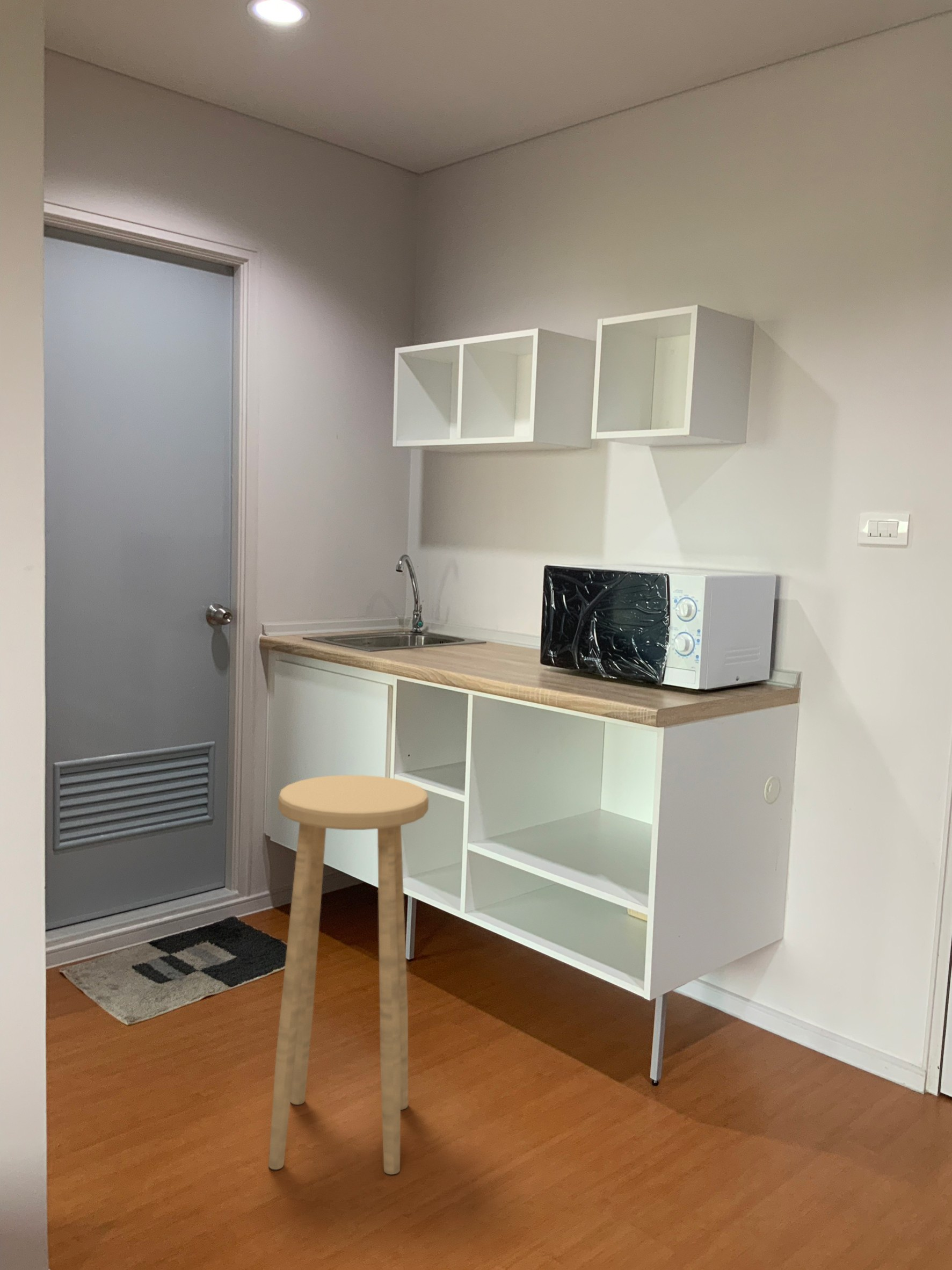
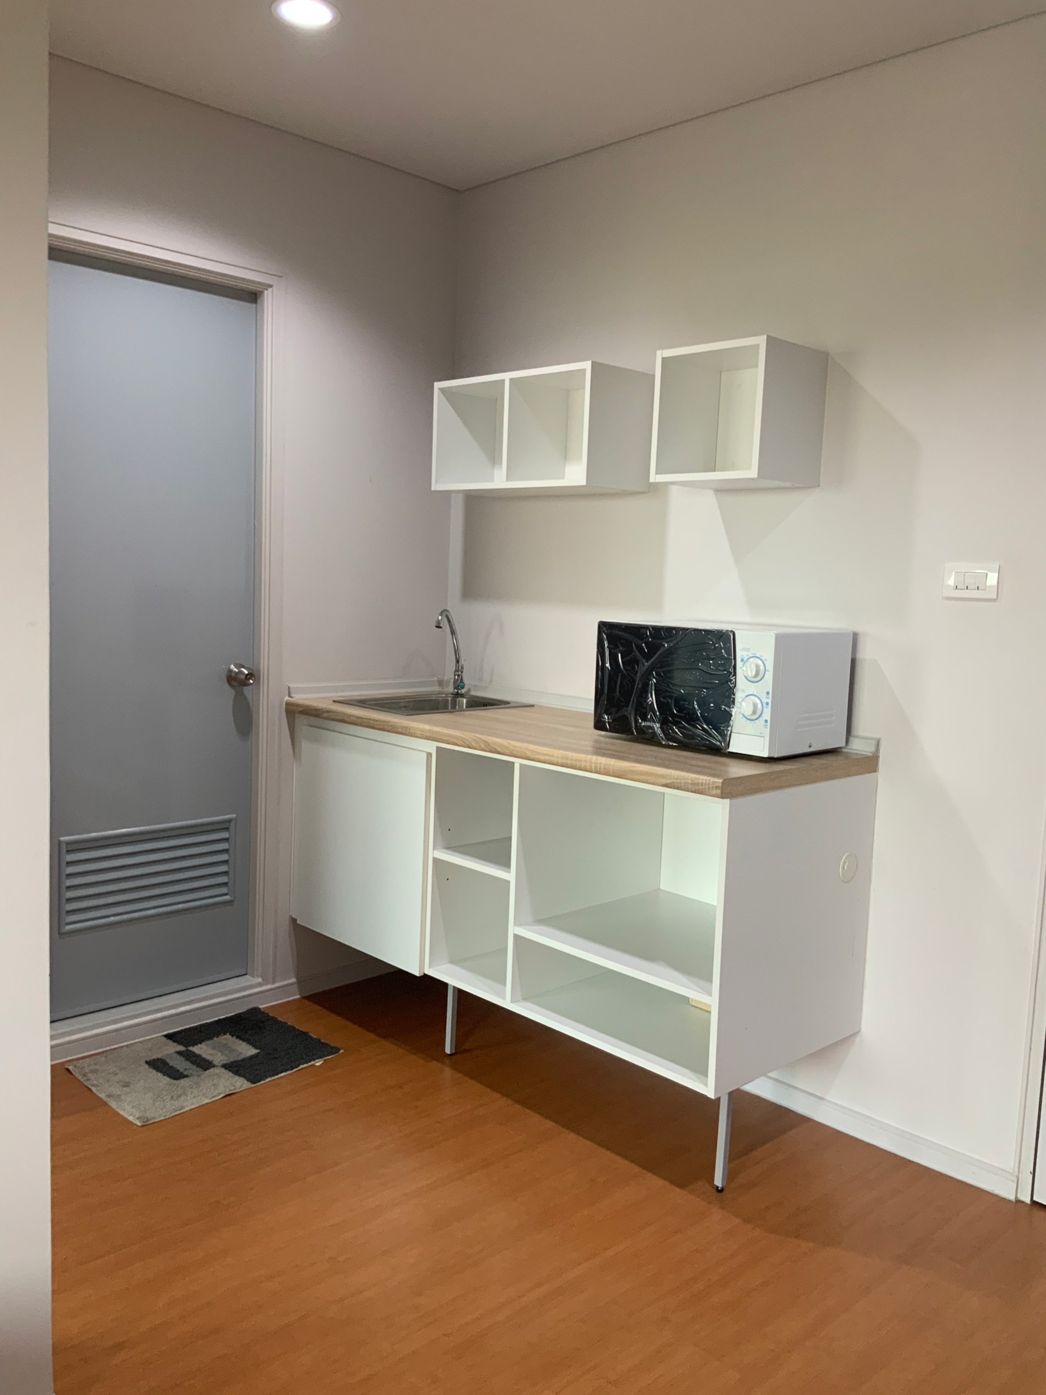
- stool (379, 966)
